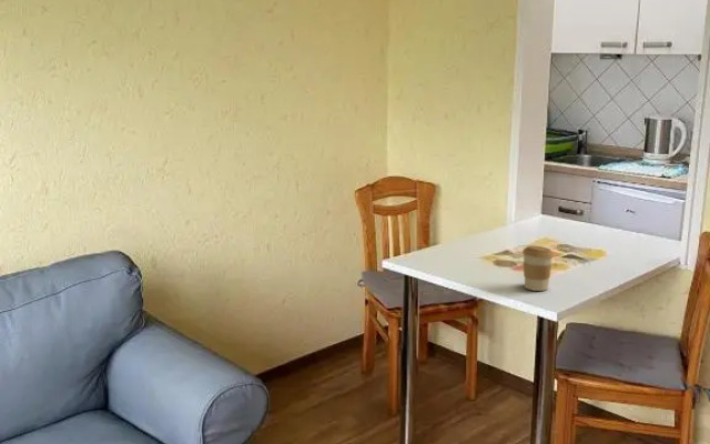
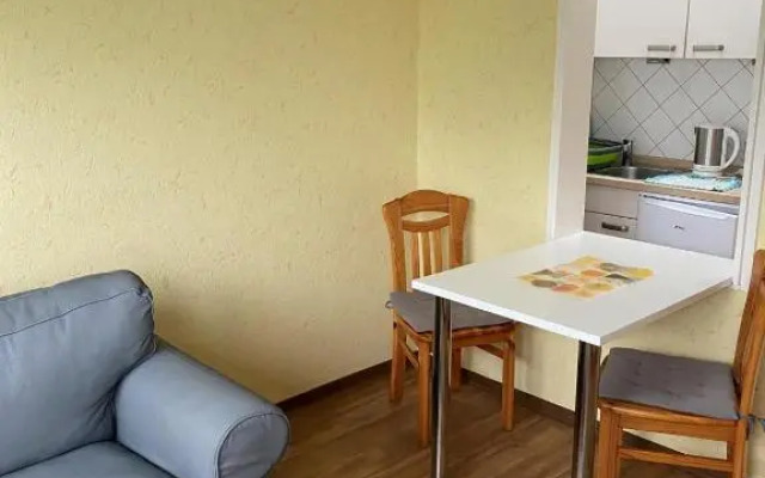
- coffee cup (537, 266)
